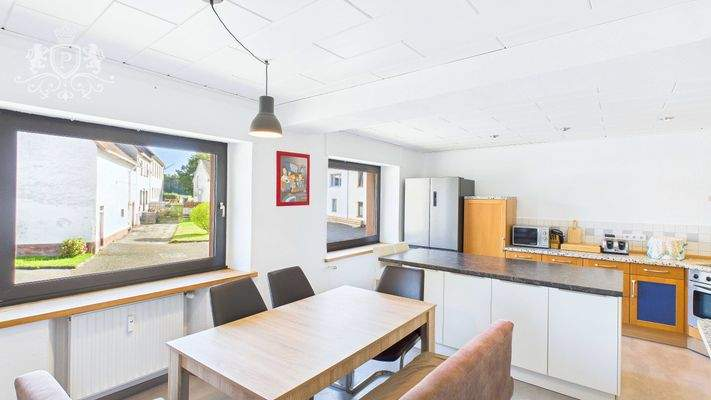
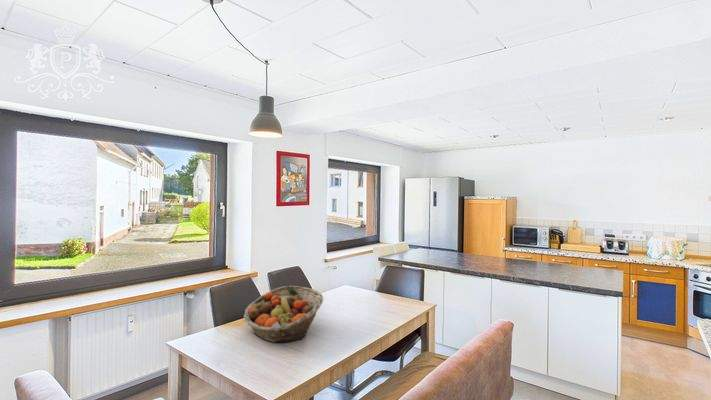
+ fruit basket (283, 312)
